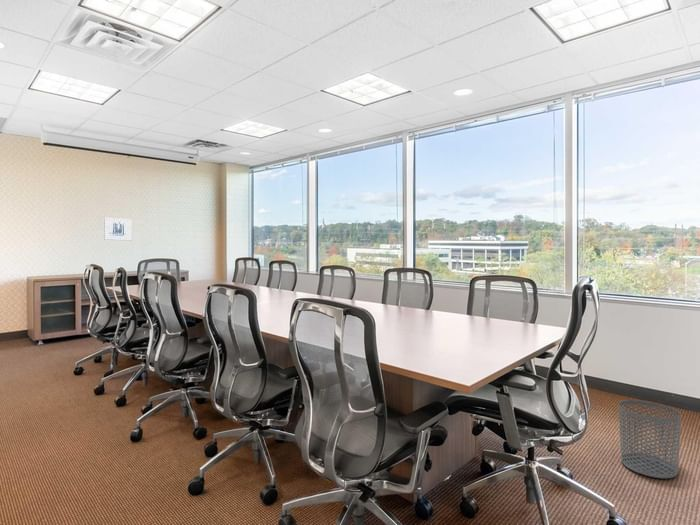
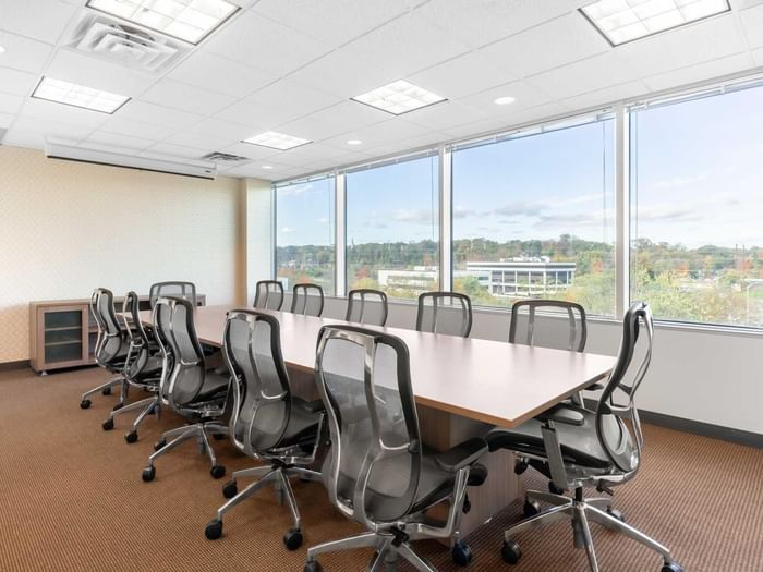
- wall art (118, 229)
- waste bin (648, 438)
